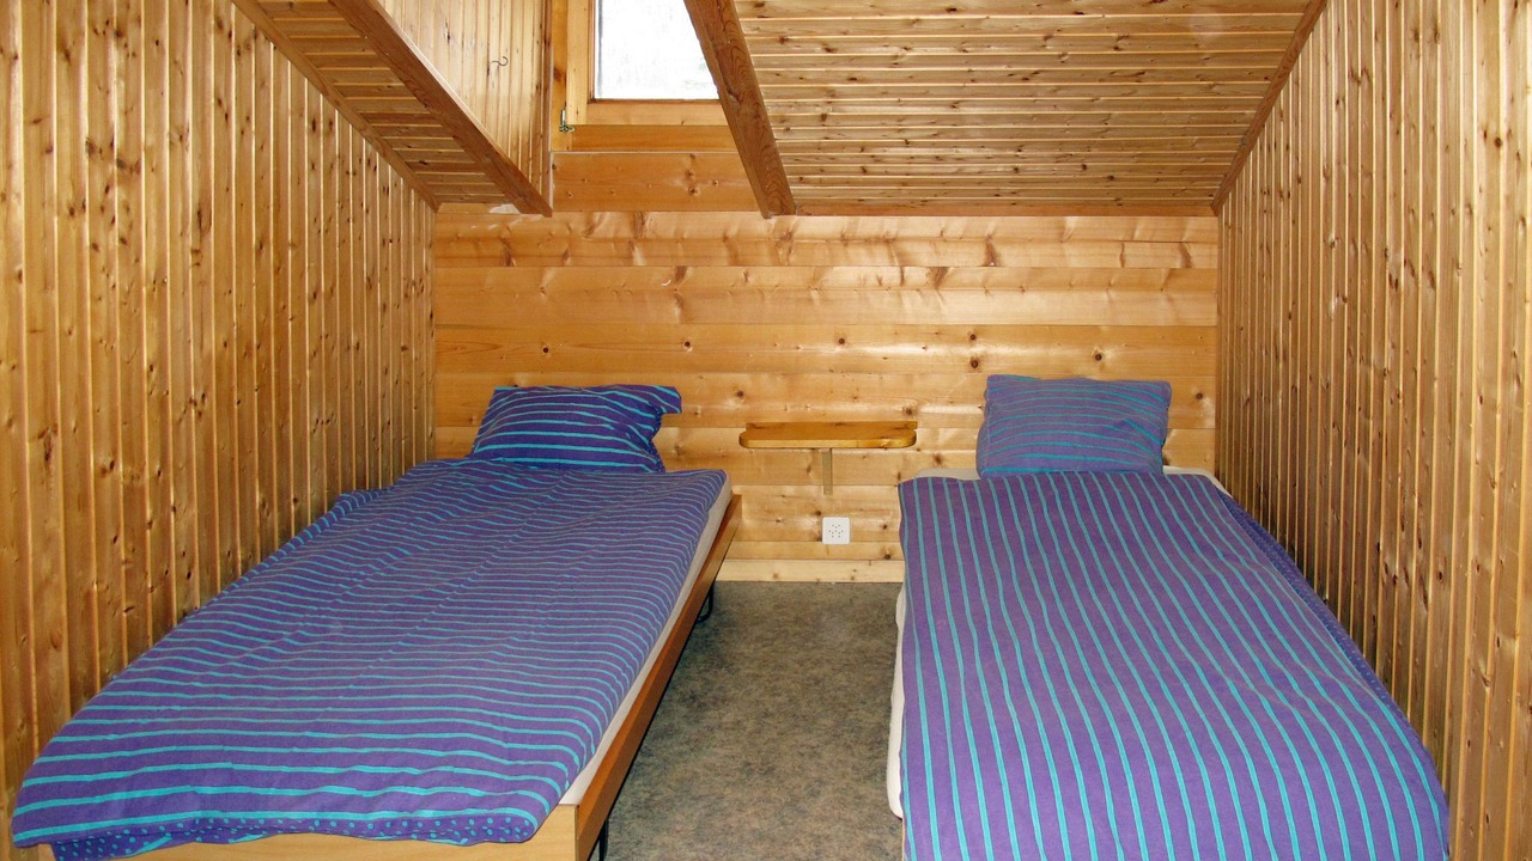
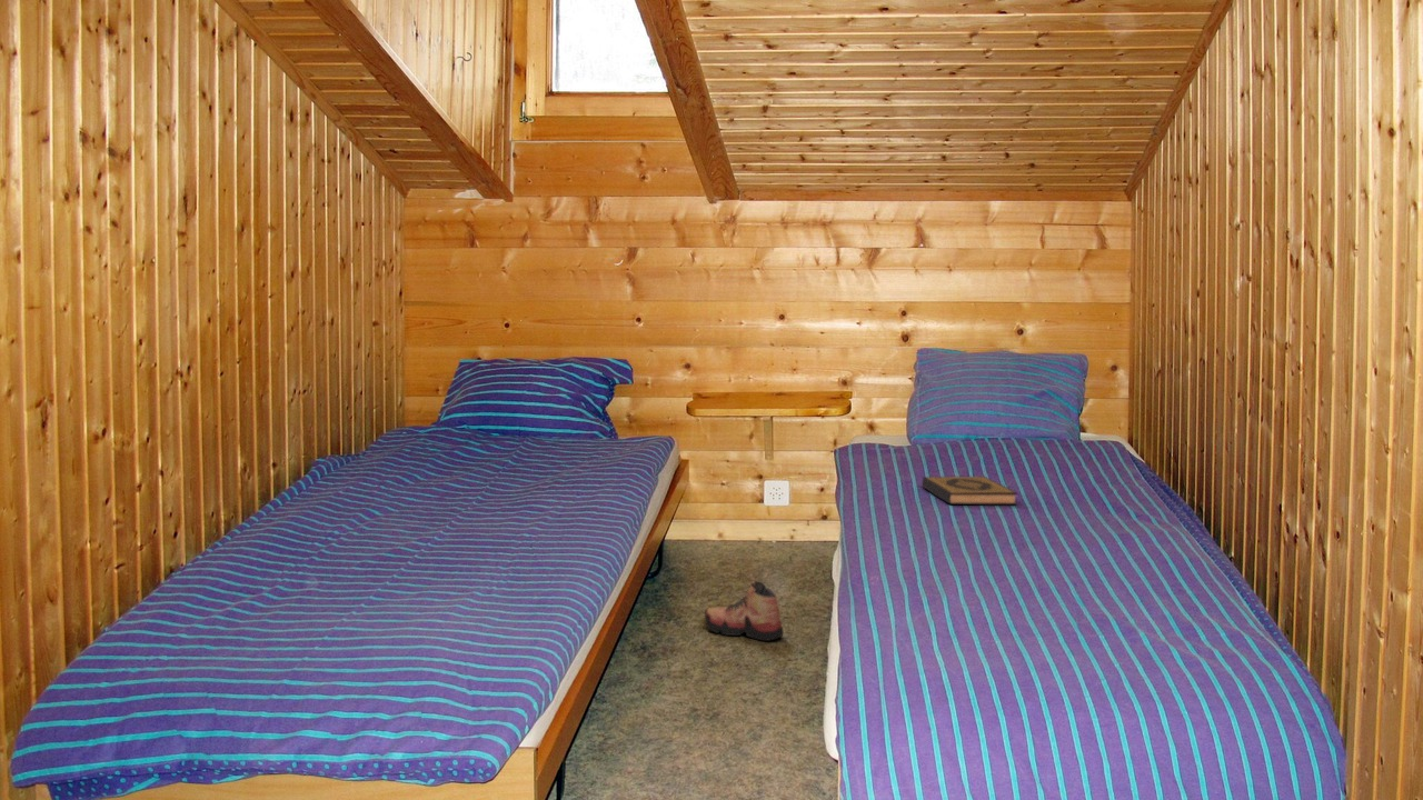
+ hardback book (967, 490)
+ shoe (744, 607)
